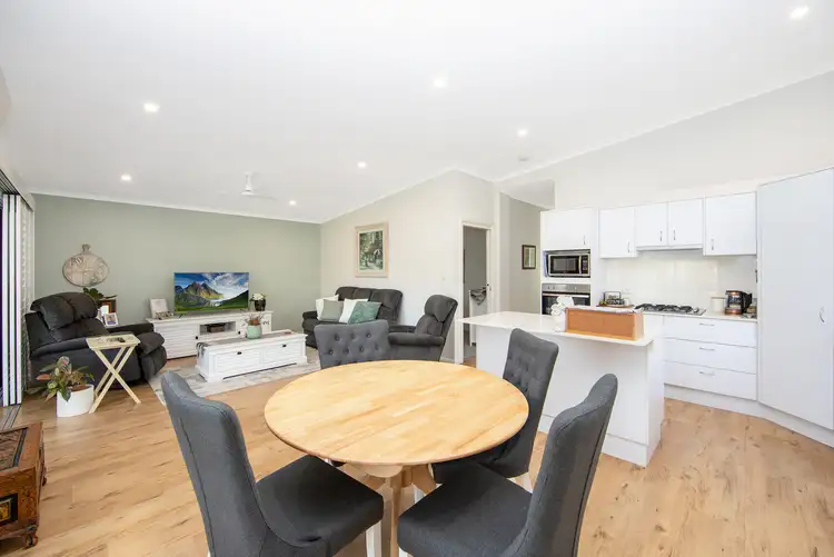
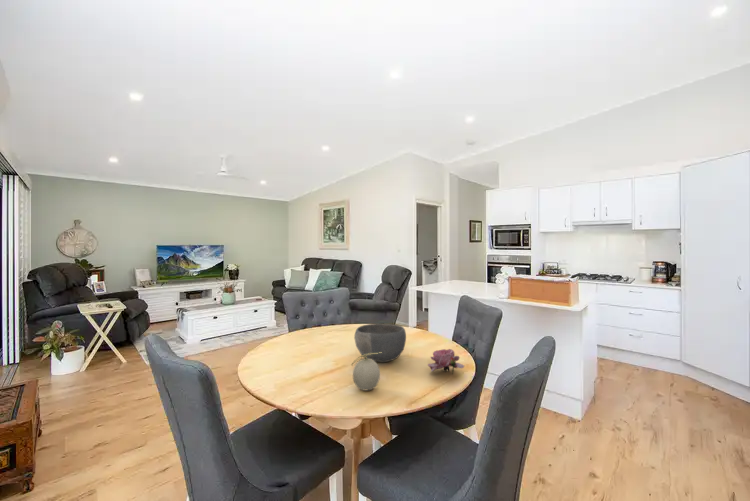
+ flower (444, 361)
+ fruit (365, 369)
+ bowl (380, 343)
